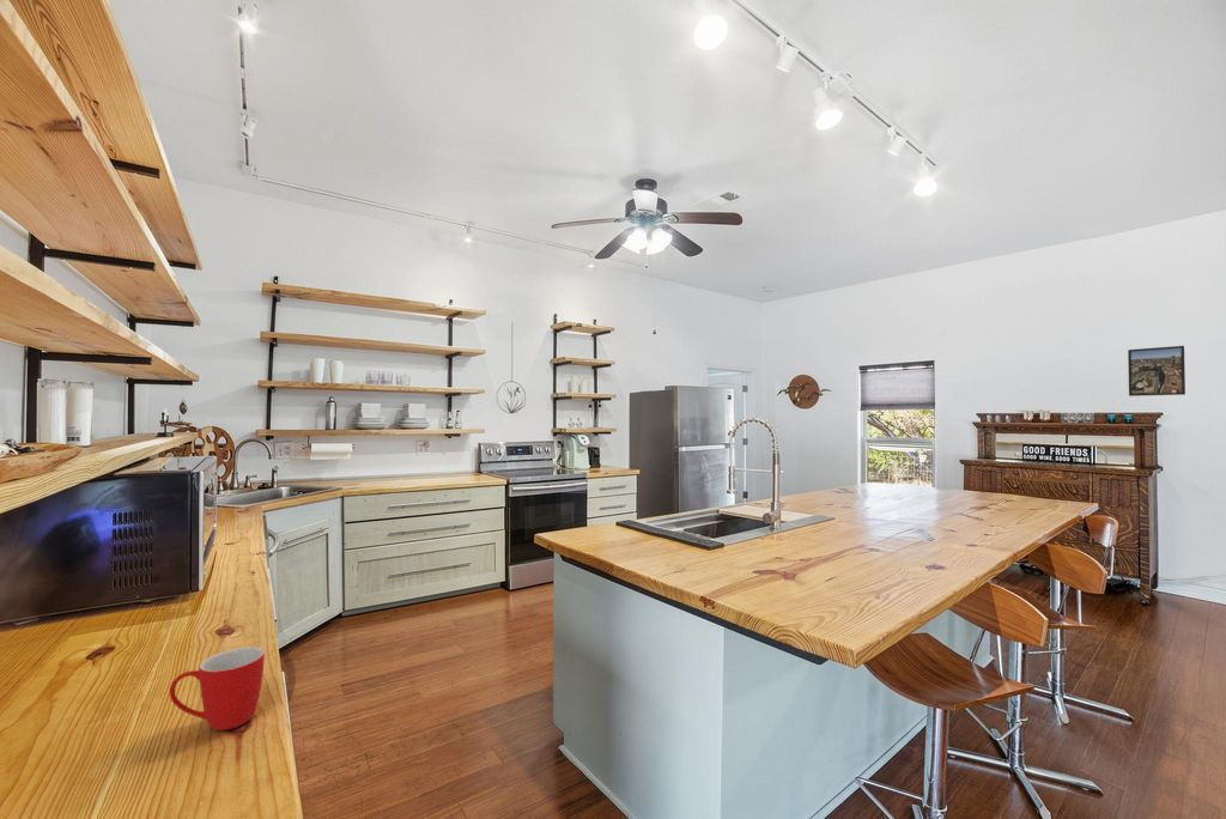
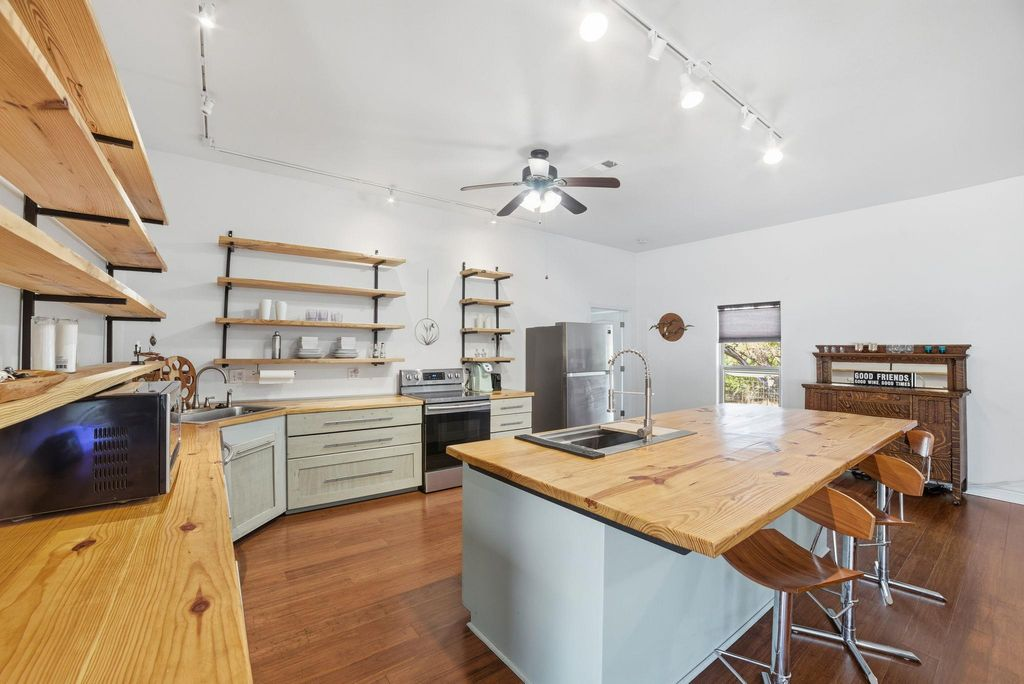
- mug (218, 692)
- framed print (1155, 371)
